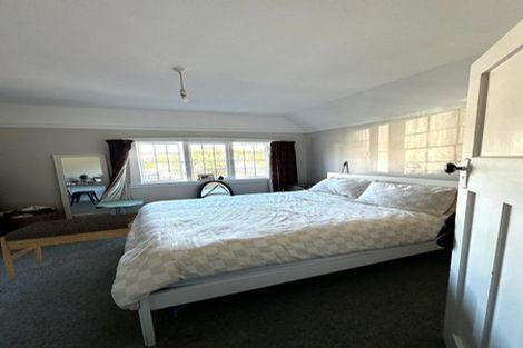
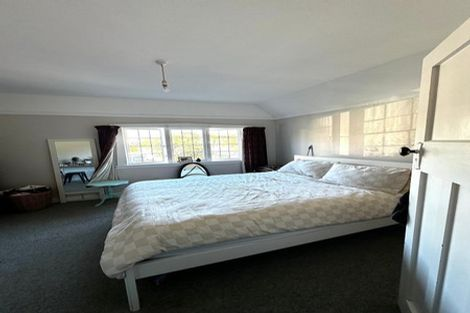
- bench (82, 240)
